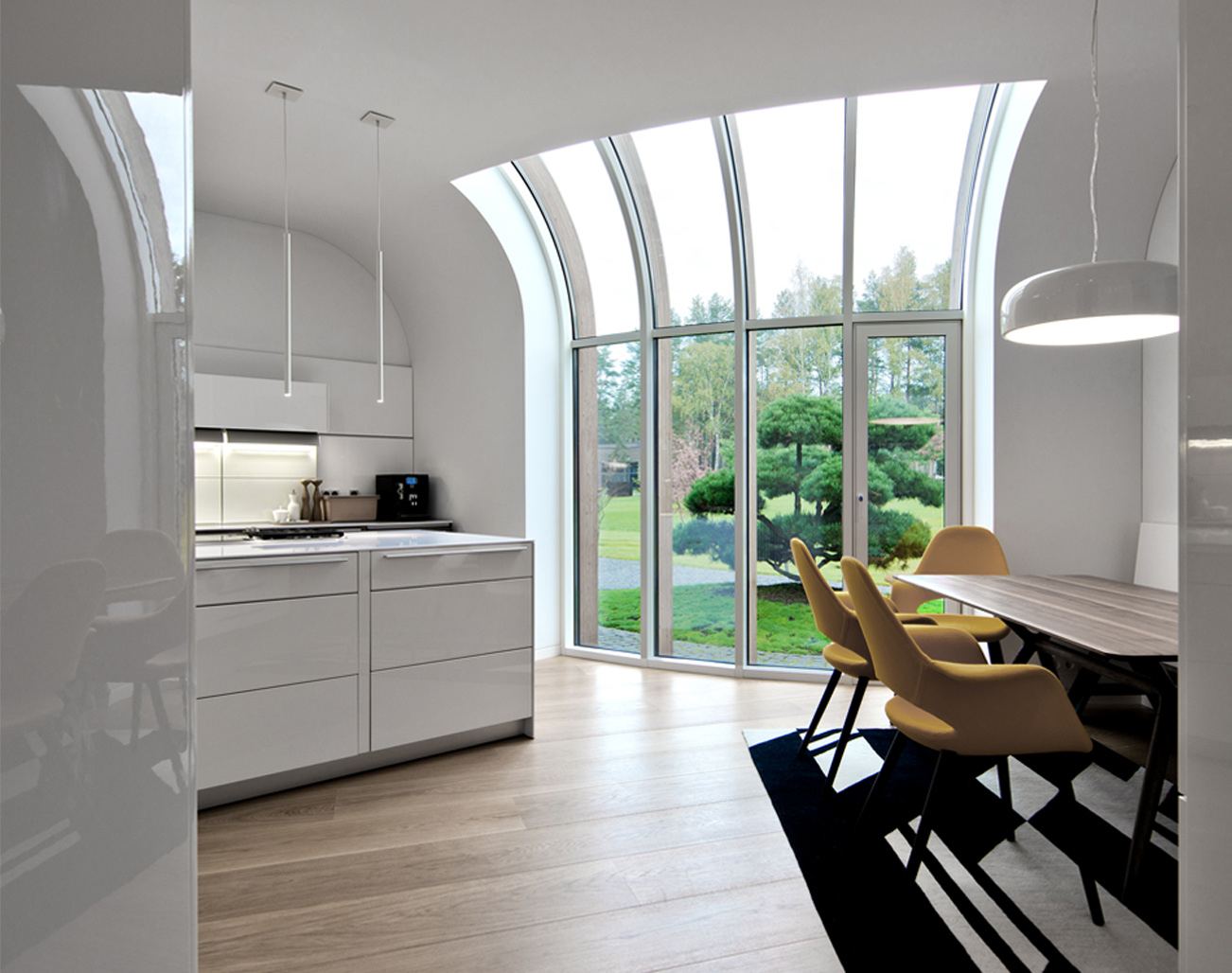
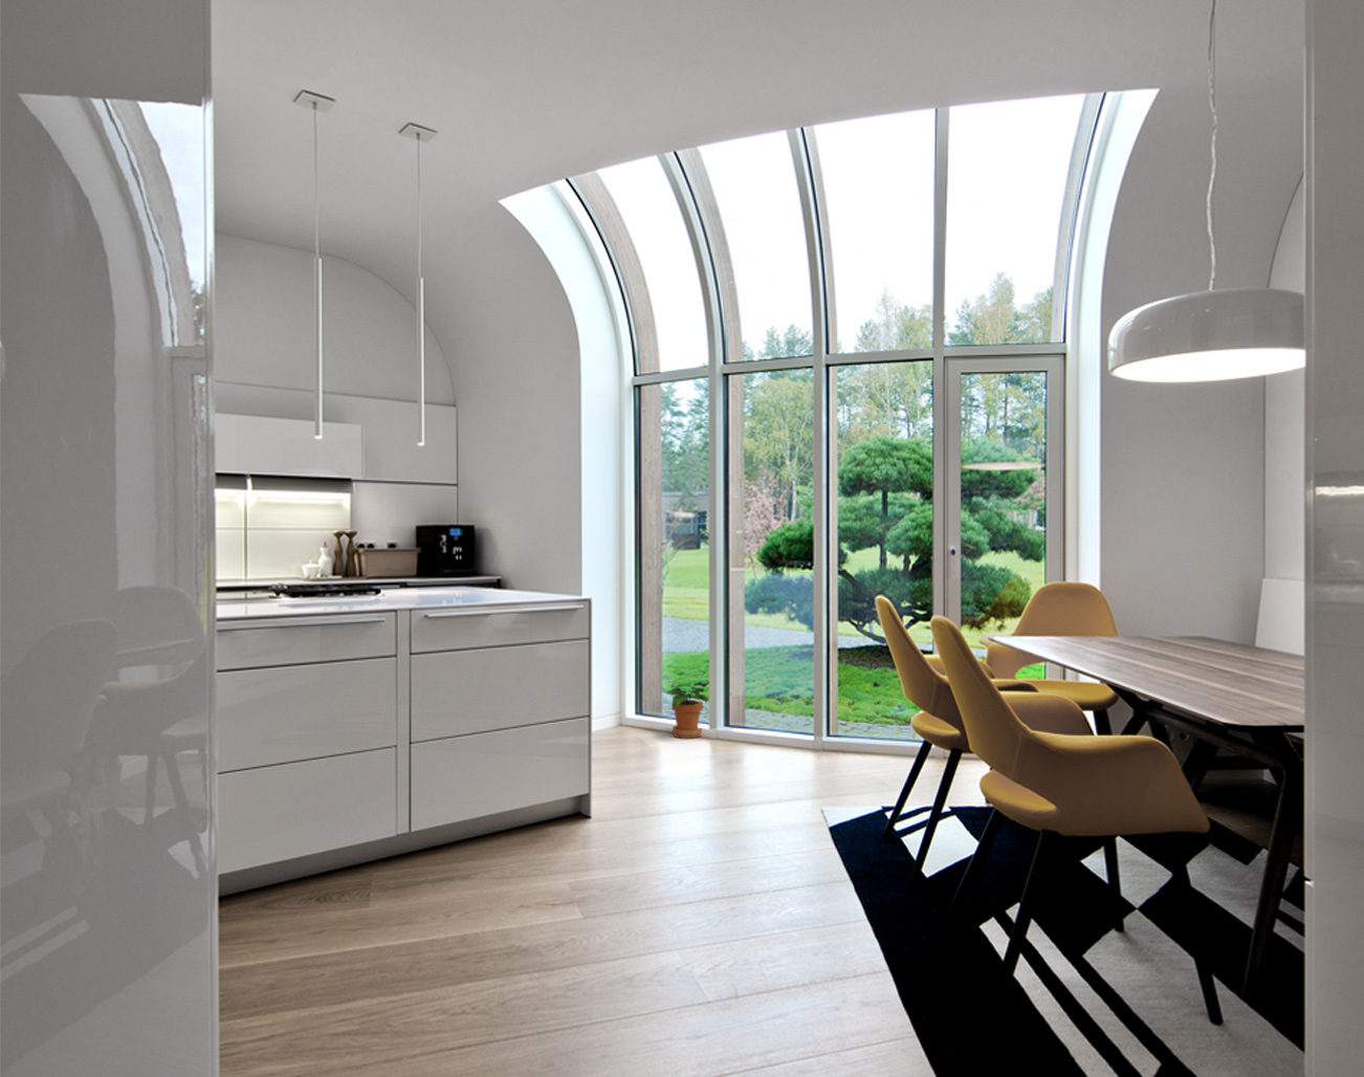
+ potted plant (683, 712)
